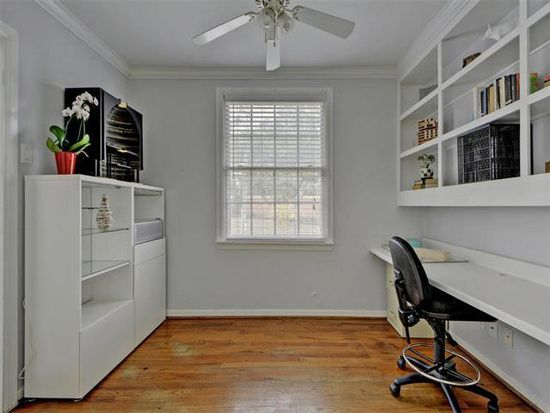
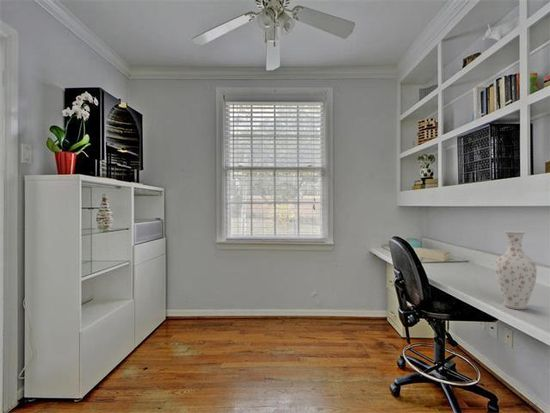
+ vase (515, 269)
